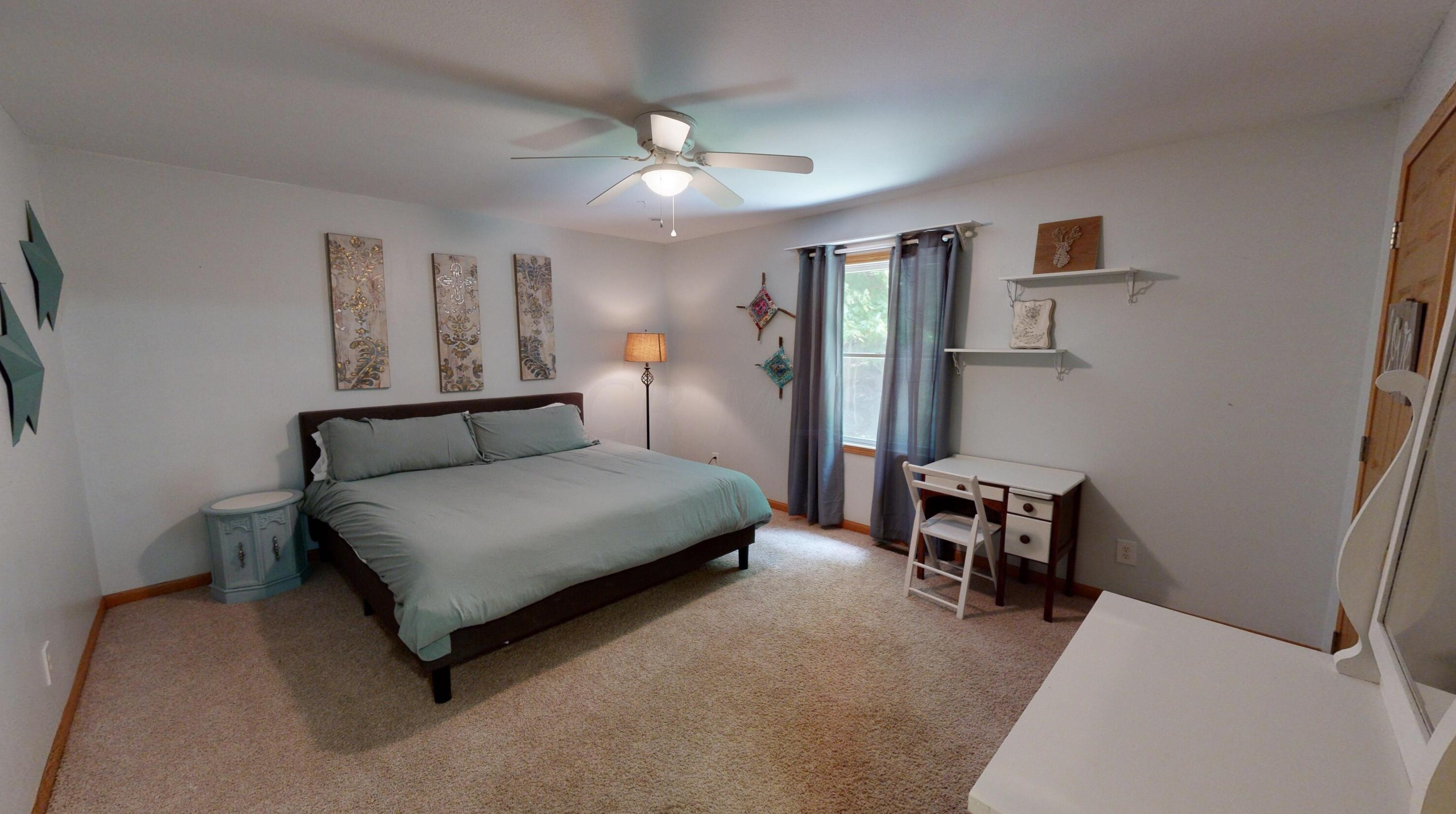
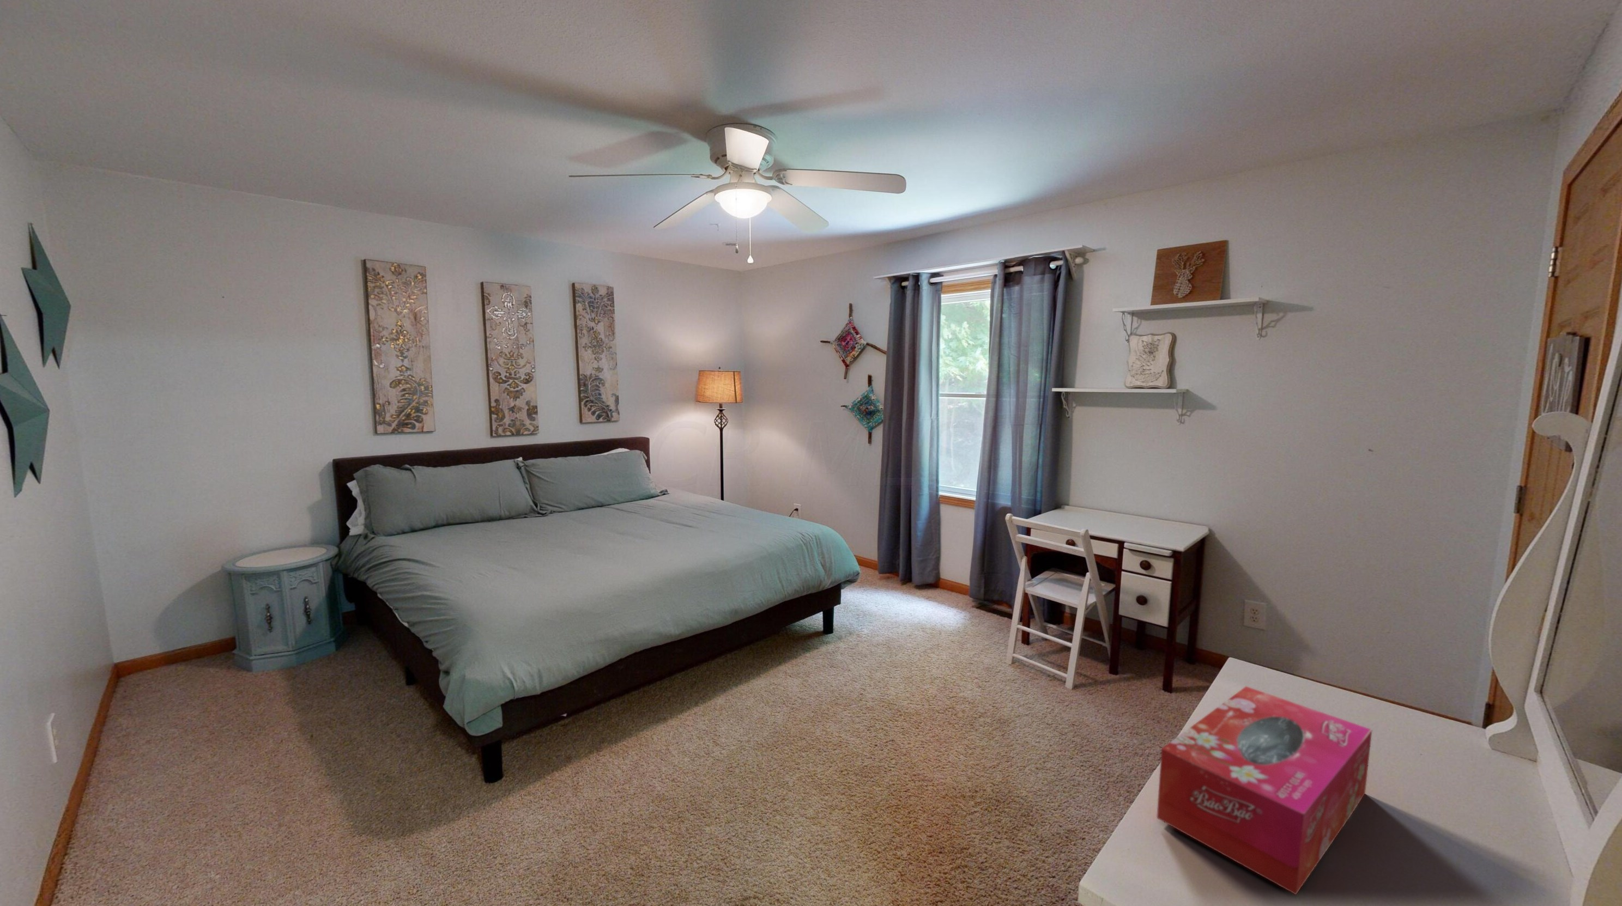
+ tissue box (1267, 772)
